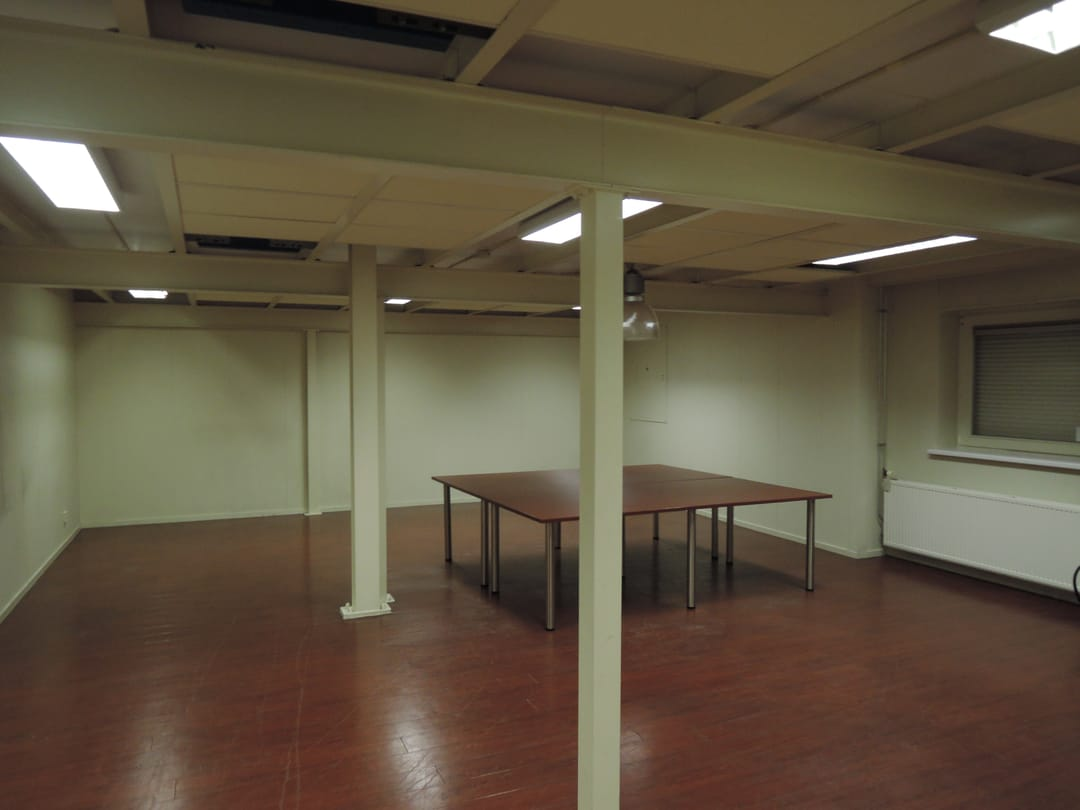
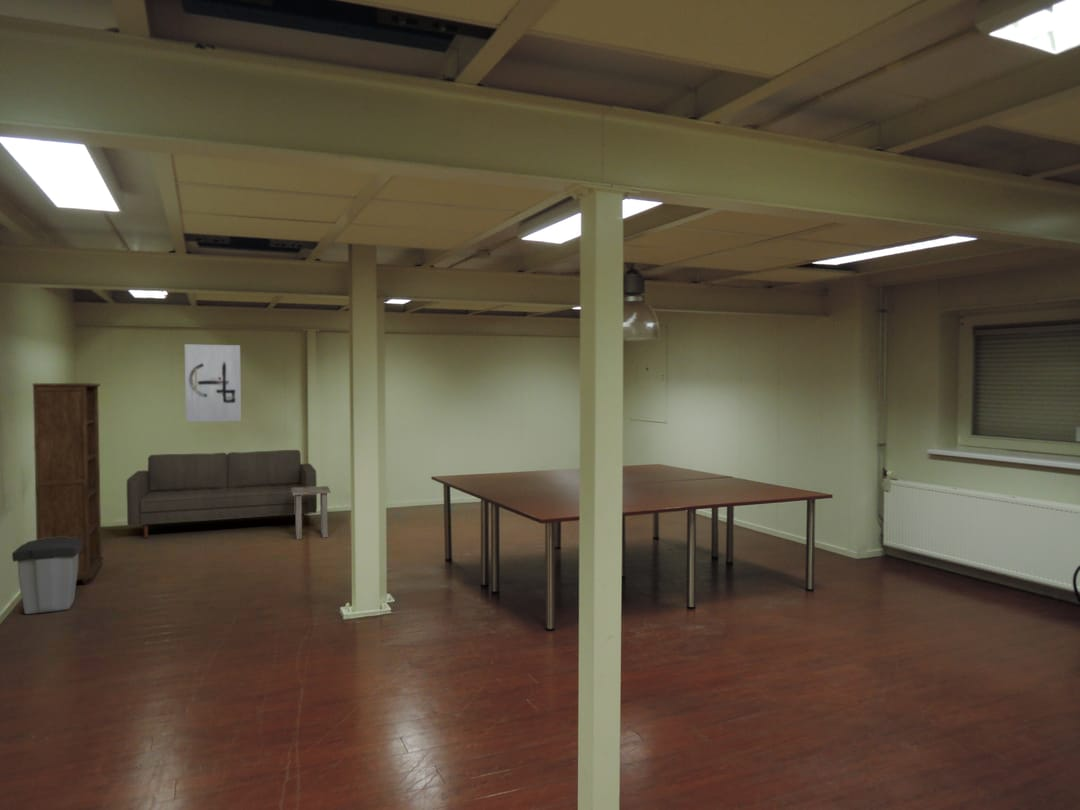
+ trash can (49, 575)
+ wall art (213, 383)
+ bookcase (70, 480)
+ side table (320, 509)
+ sofa (227, 489)
